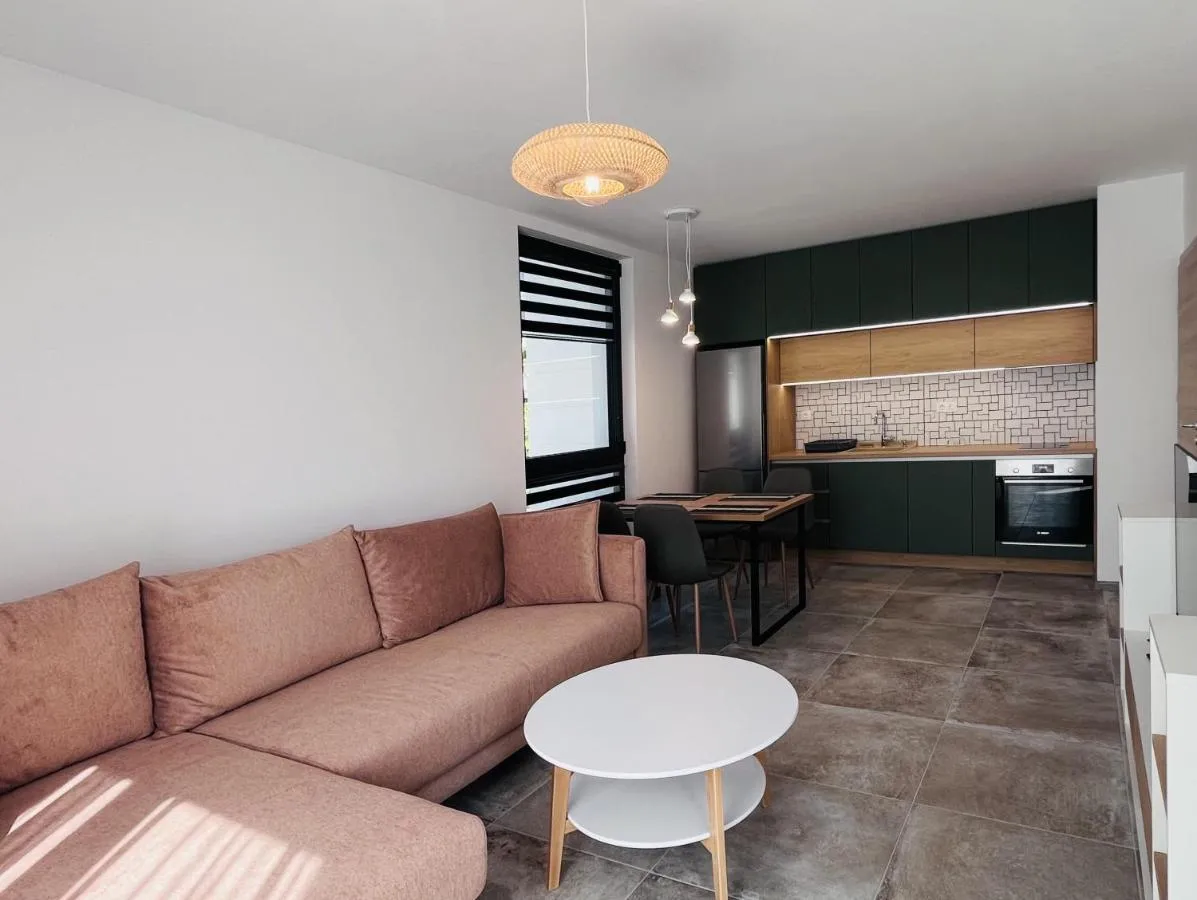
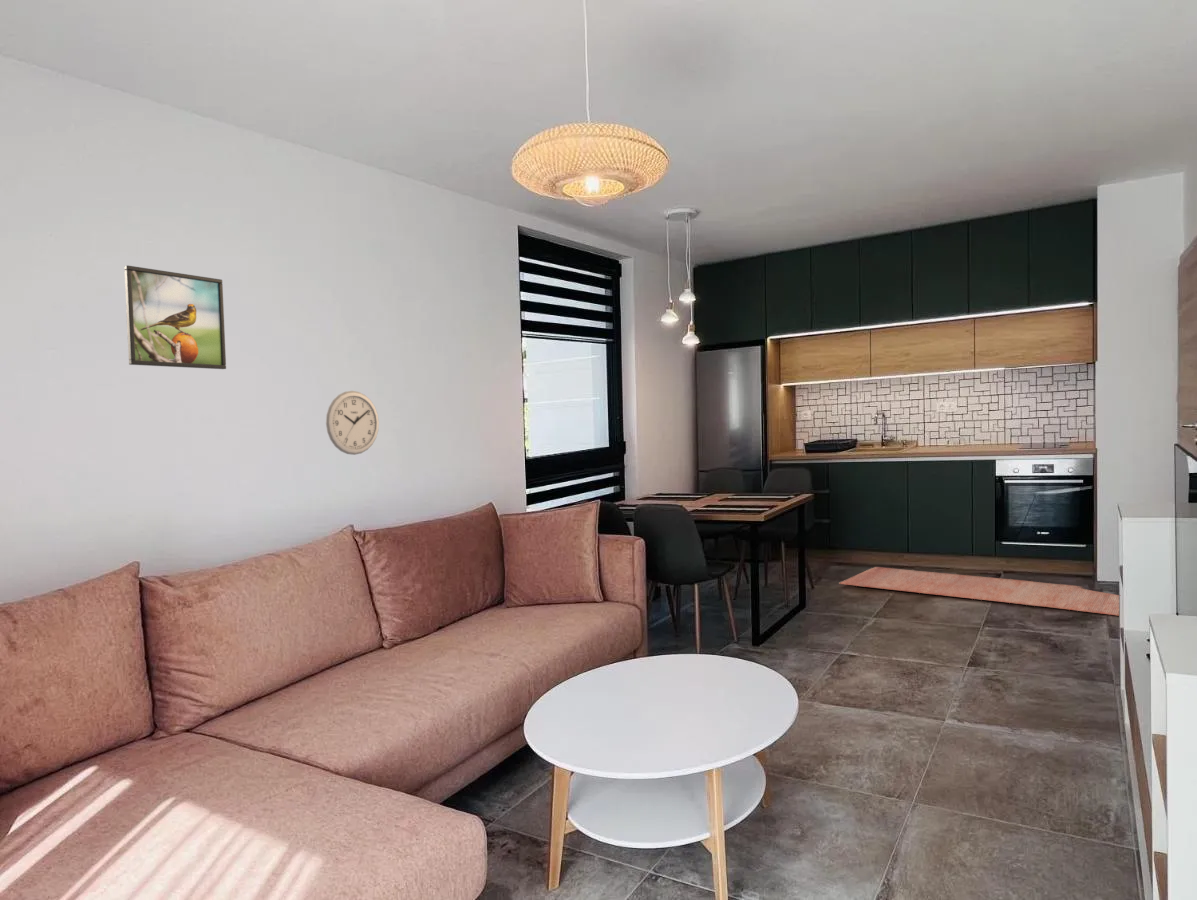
+ wall clock (354, 422)
+ rug (1035, 593)
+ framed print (177, 320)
